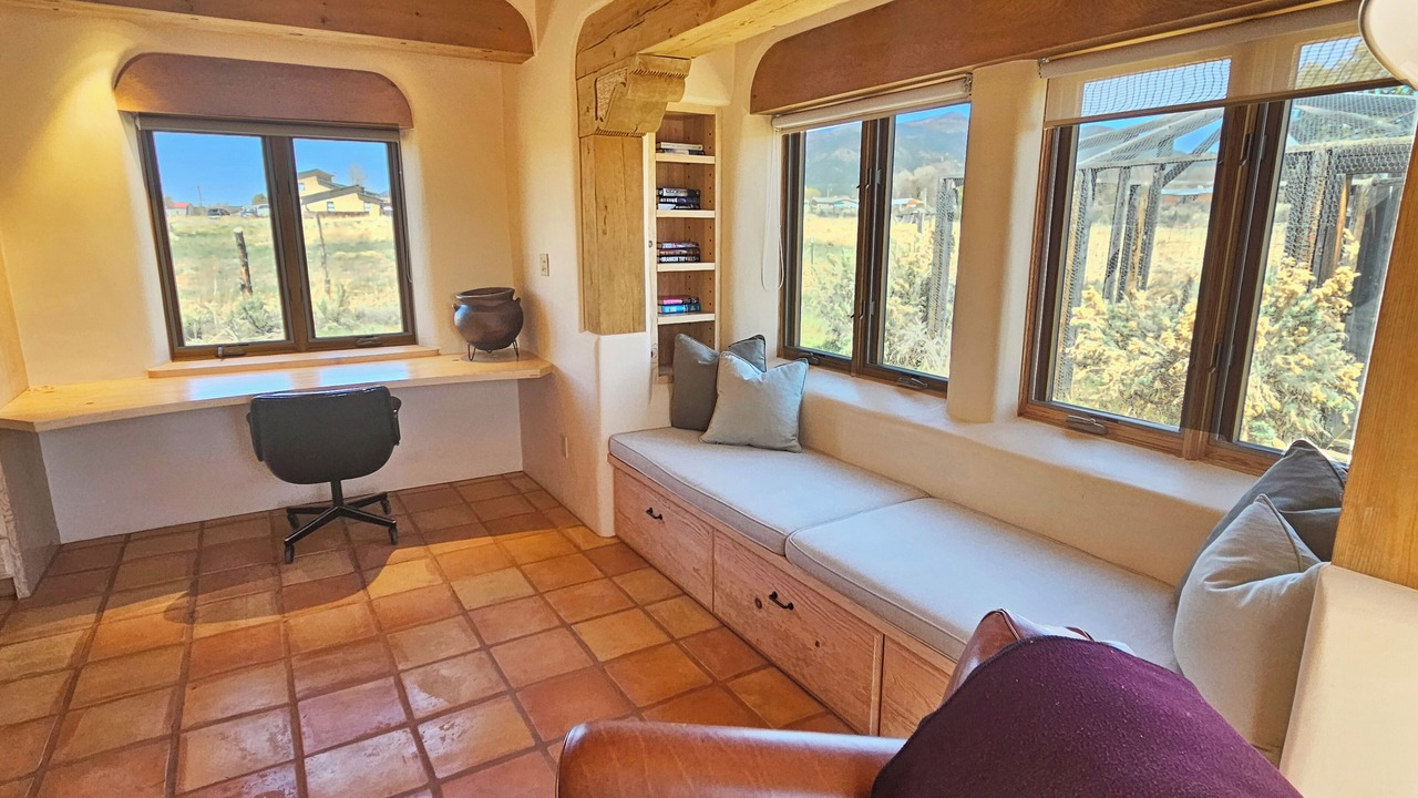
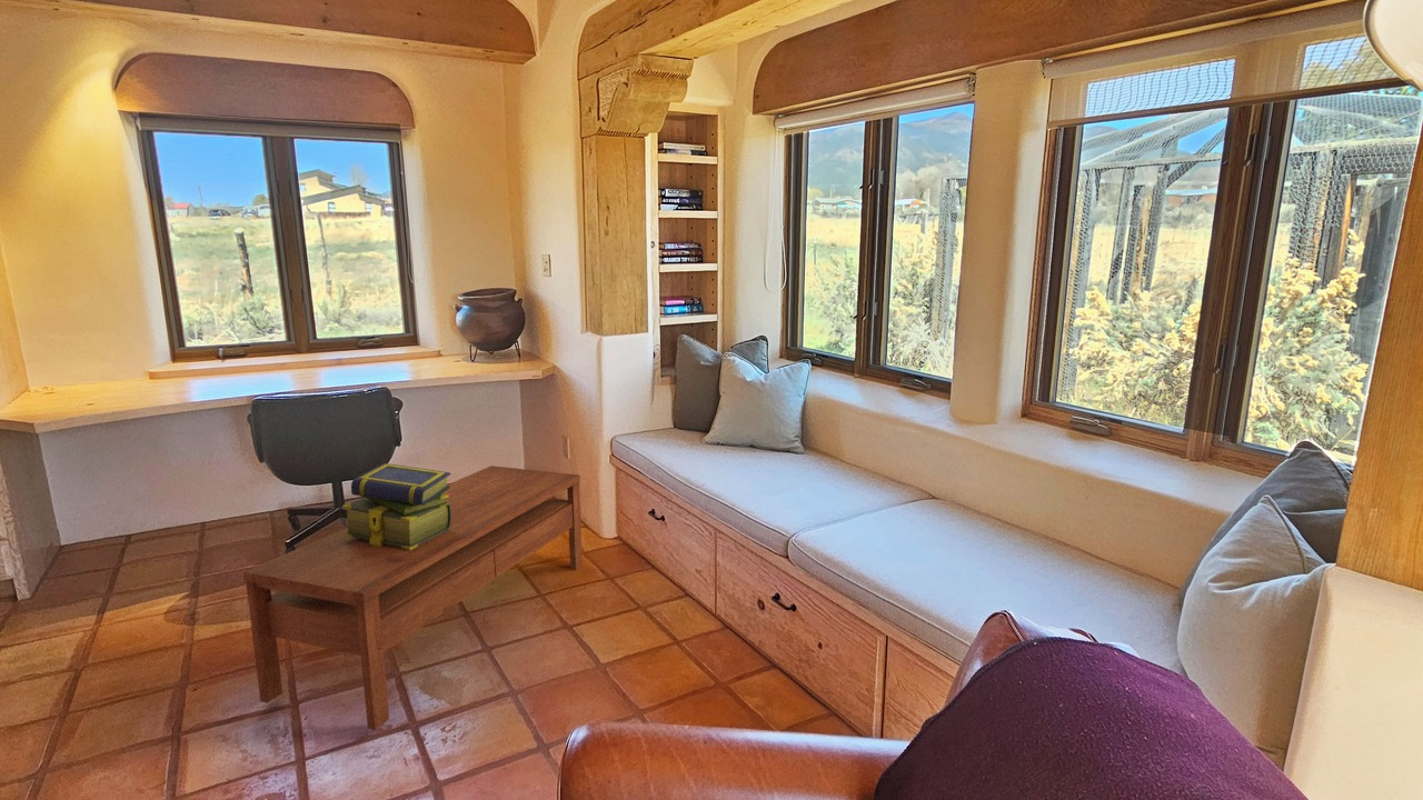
+ coffee table (446, 569)
+ stack of books (401, 502)
